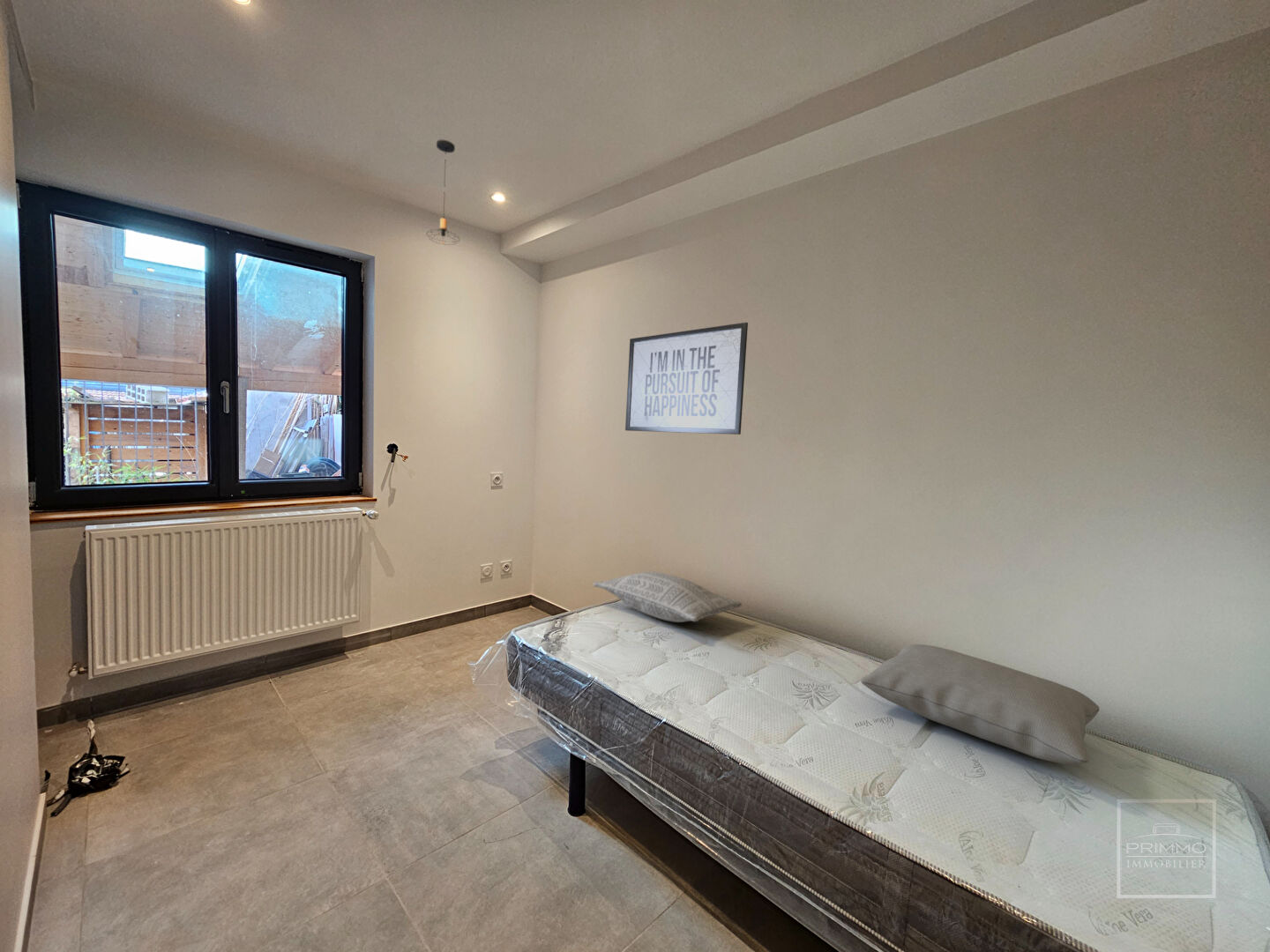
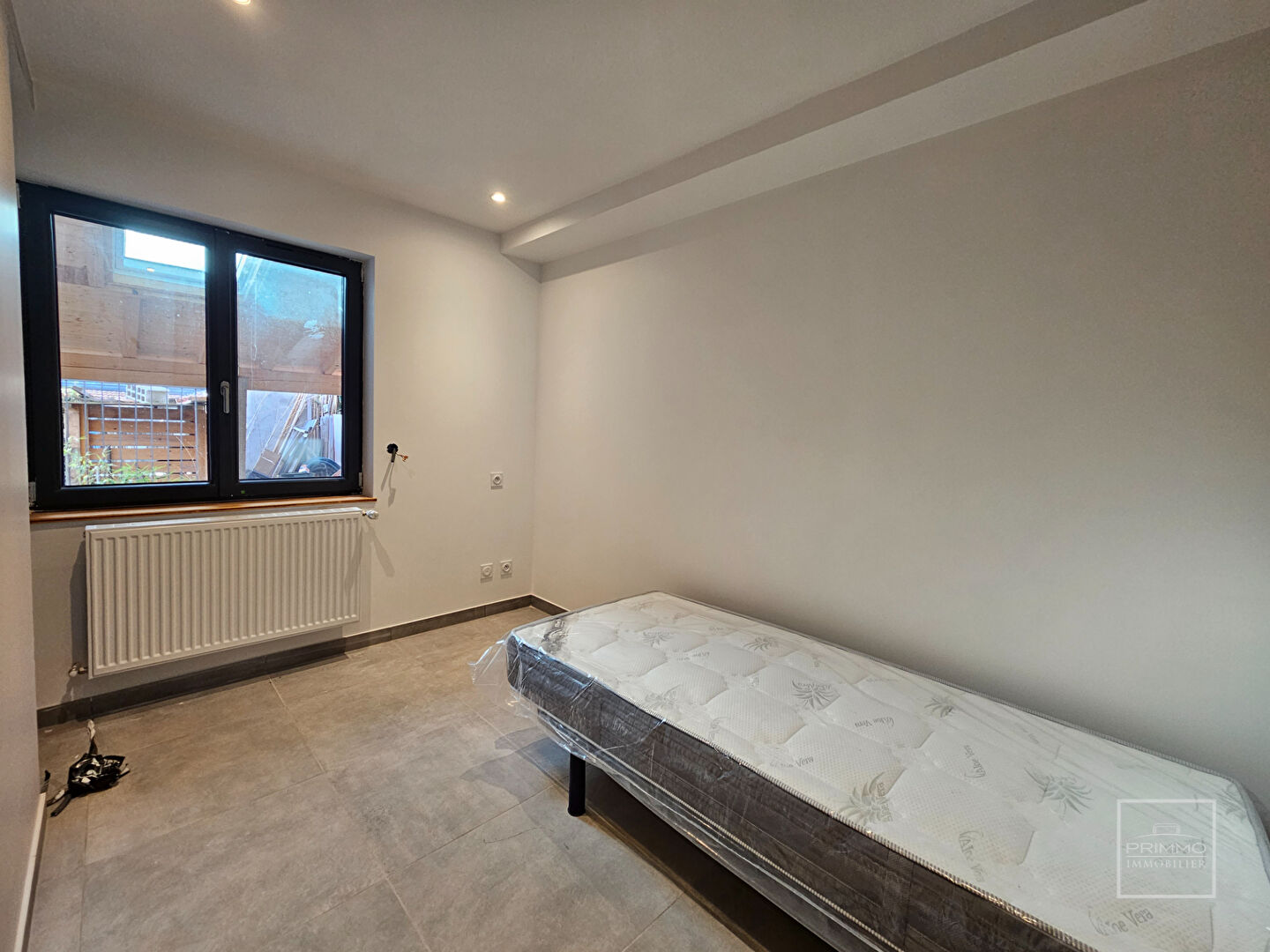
- mirror (680, 382)
- cushion (975, 695)
- pendant light (444, 196)
- pillow (664, 596)
